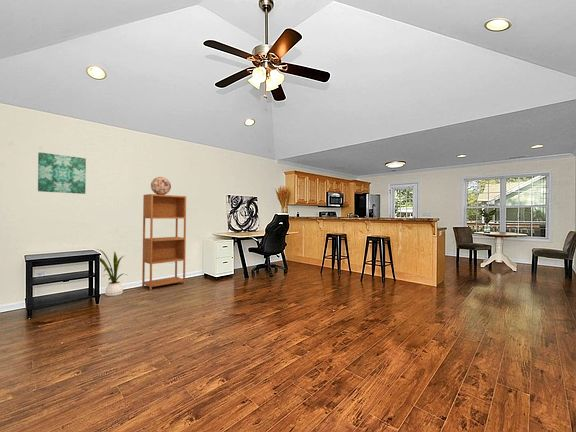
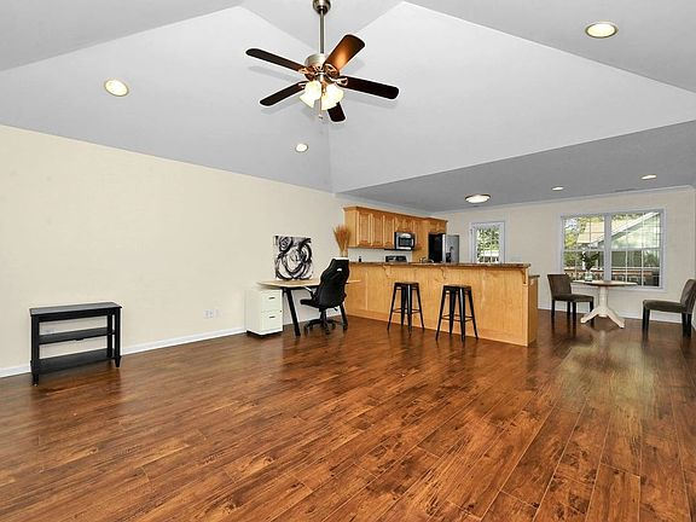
- decorative globe (161, 185)
- wall art (62, 174)
- bookcase (164, 240)
- house plant (112, 271)
